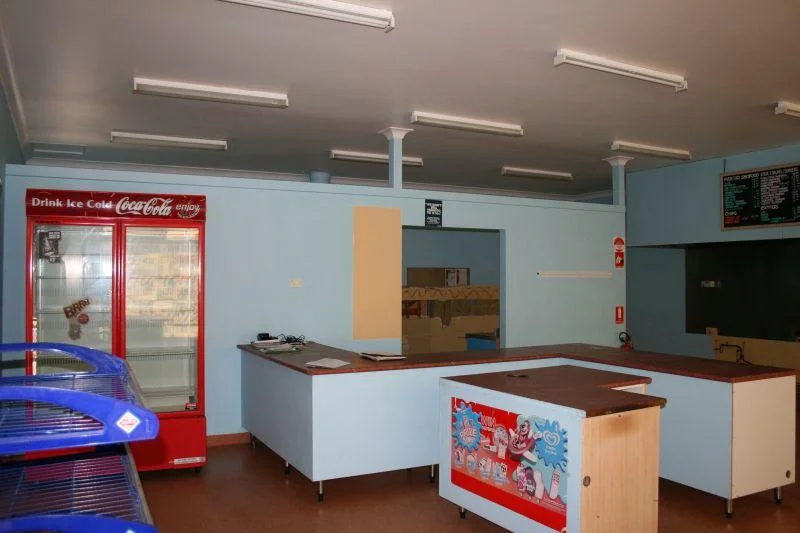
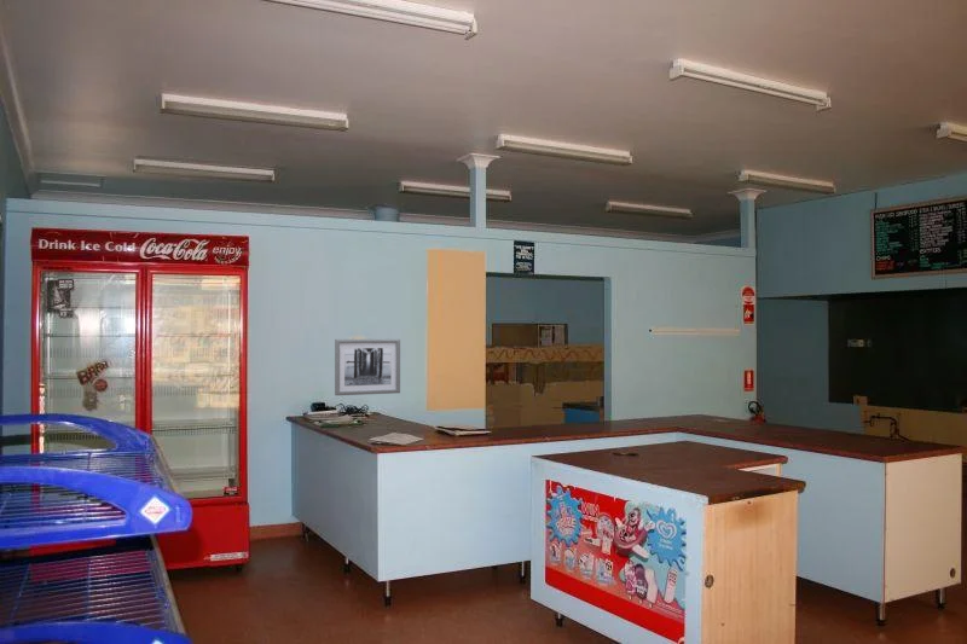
+ wall art (367, 366)
